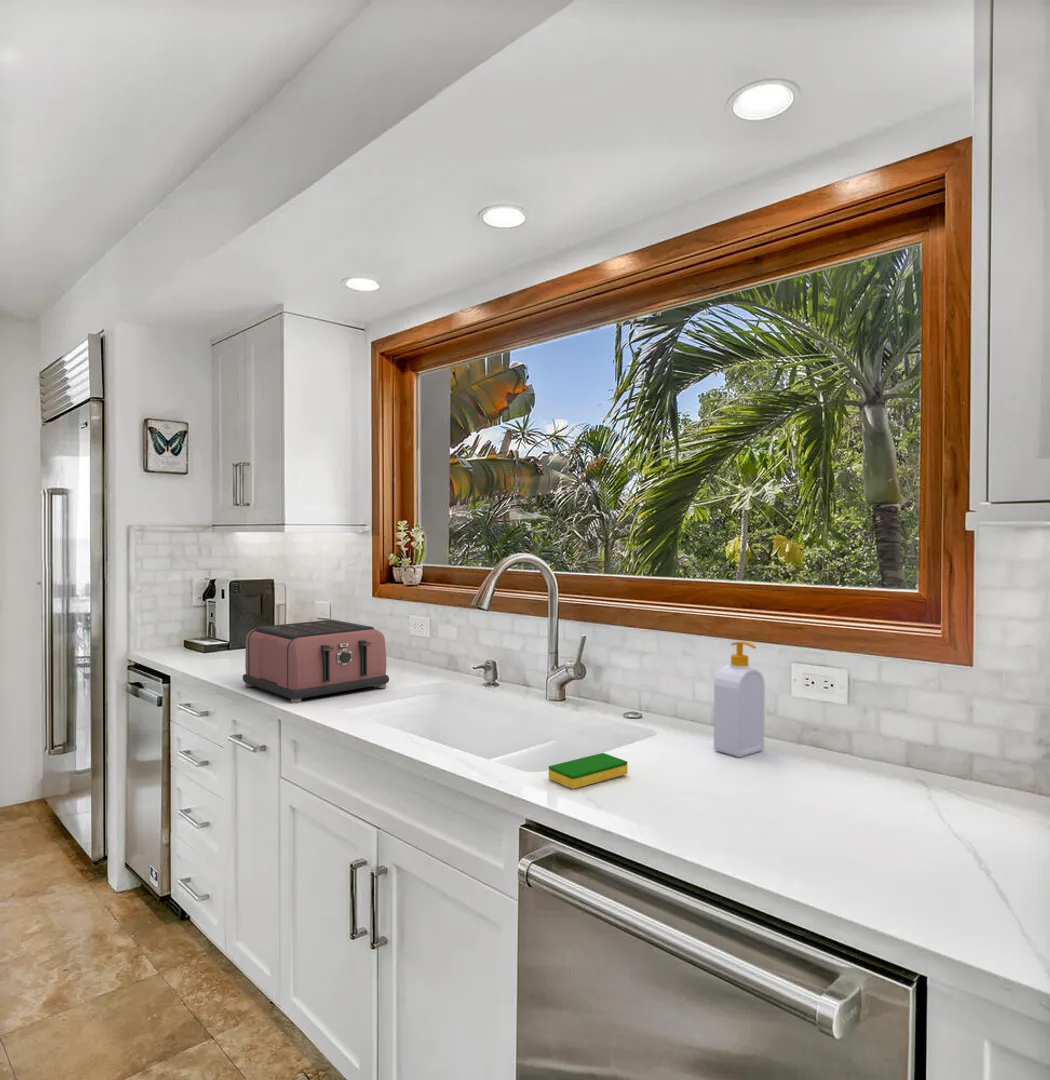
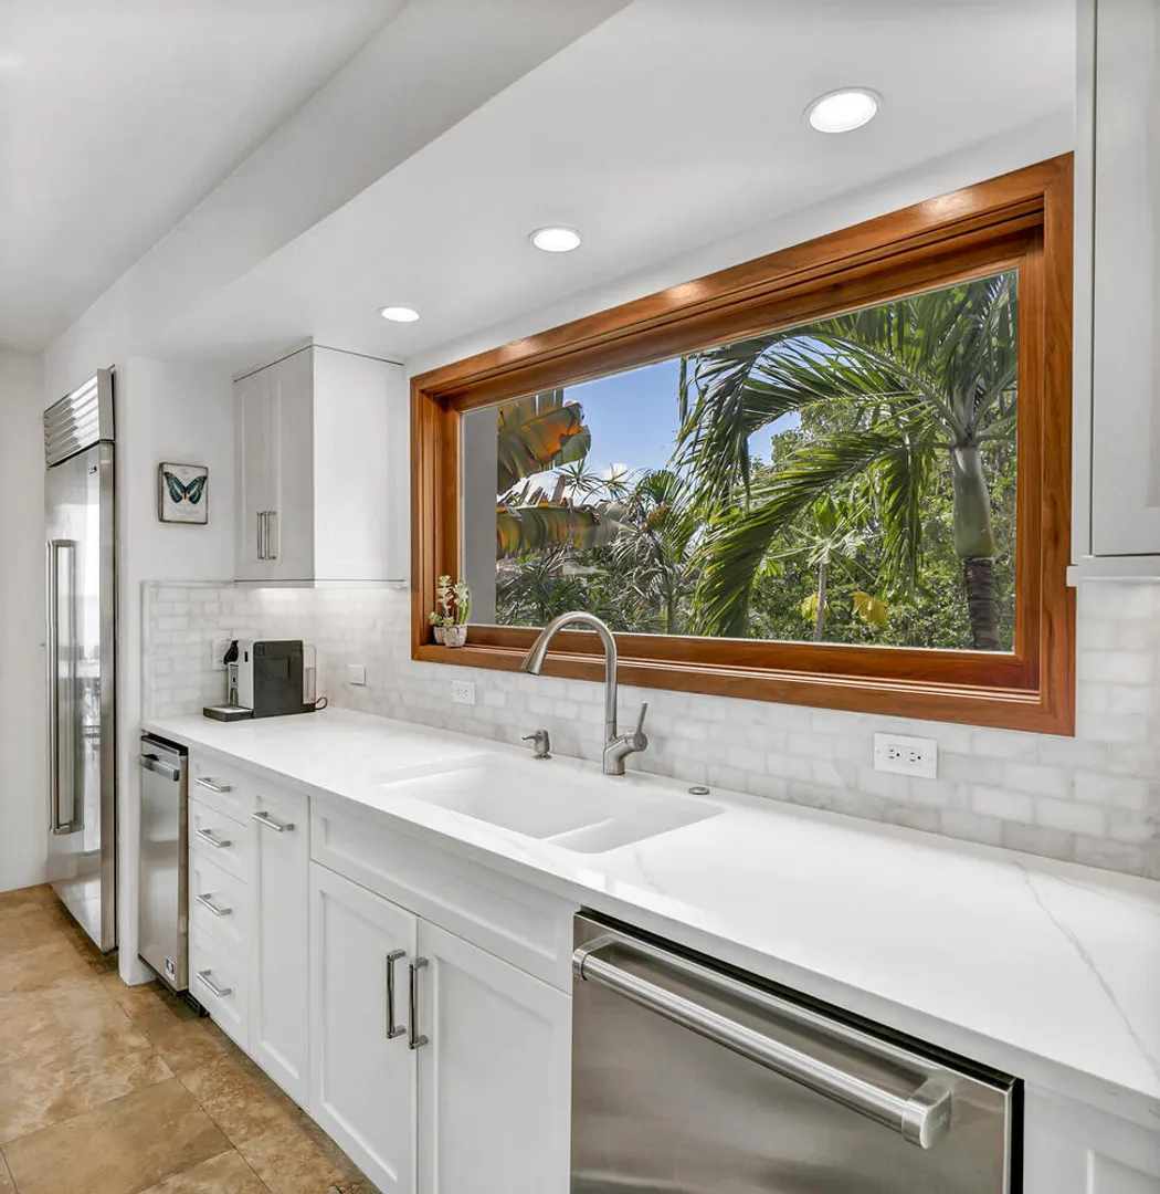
- soap bottle (740, 696)
- dish sponge (588, 770)
- toaster (318, 657)
